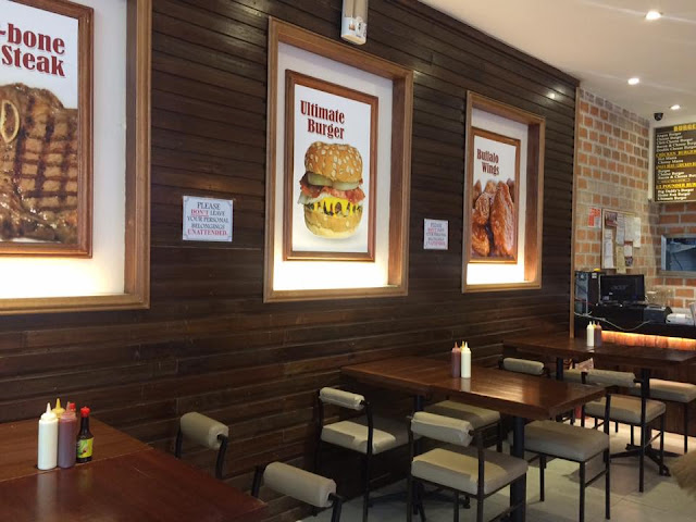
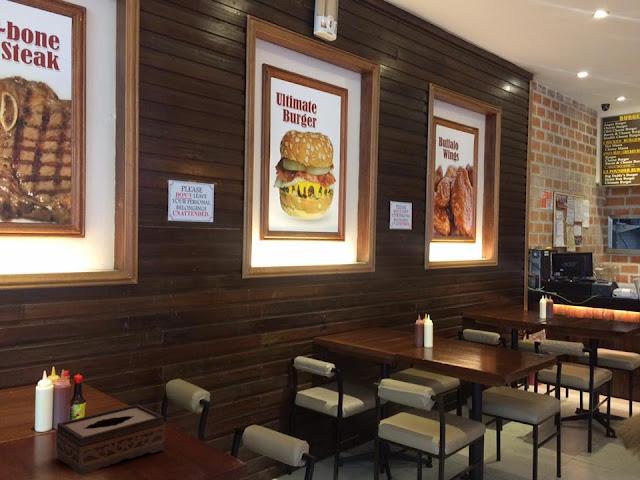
+ tissue box (111, 436)
